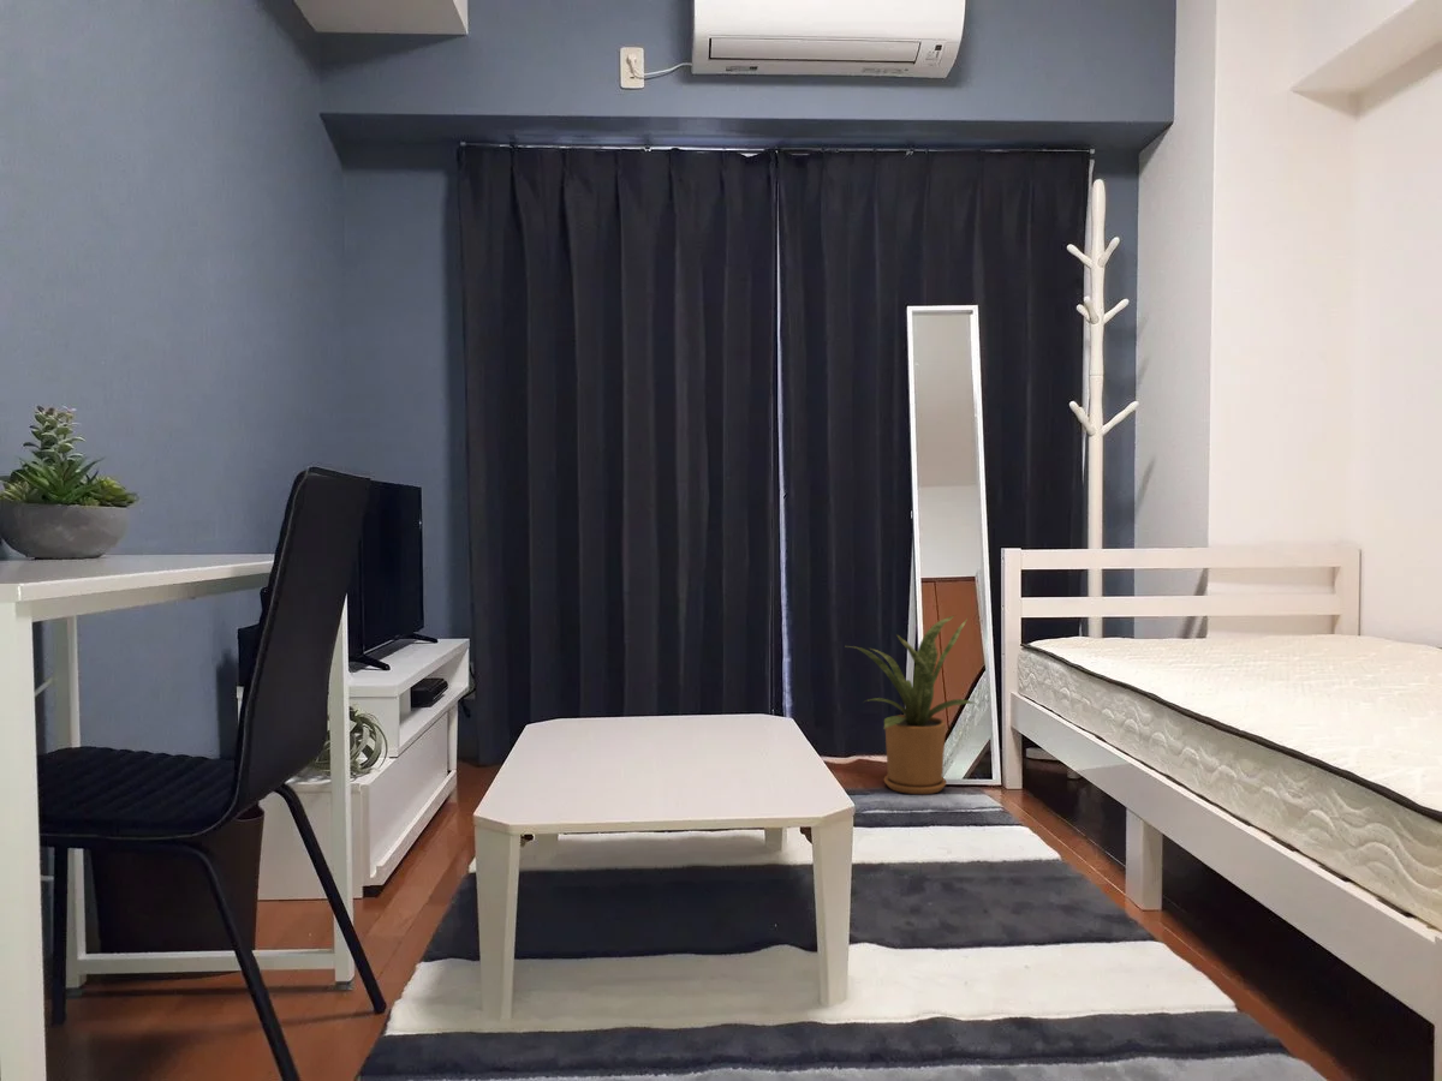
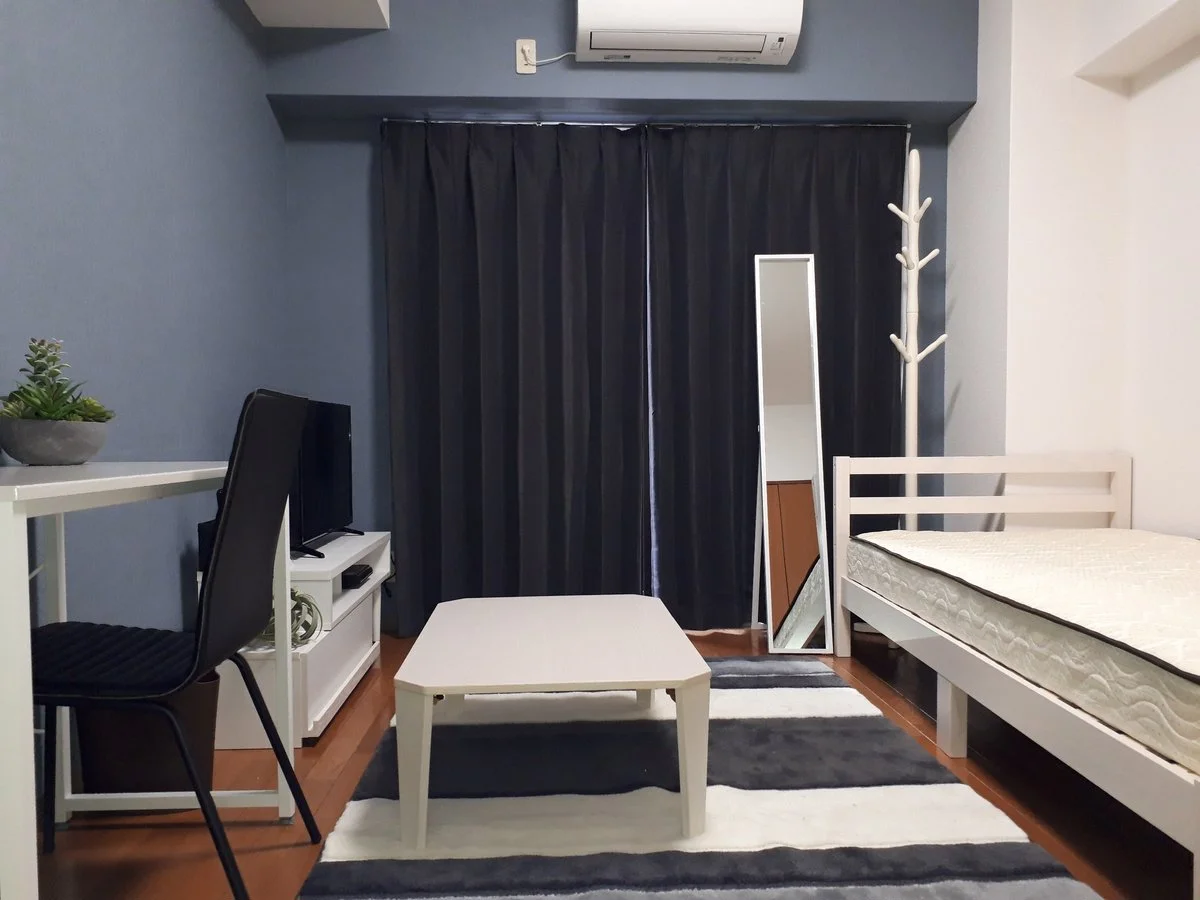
- house plant (908, 700)
